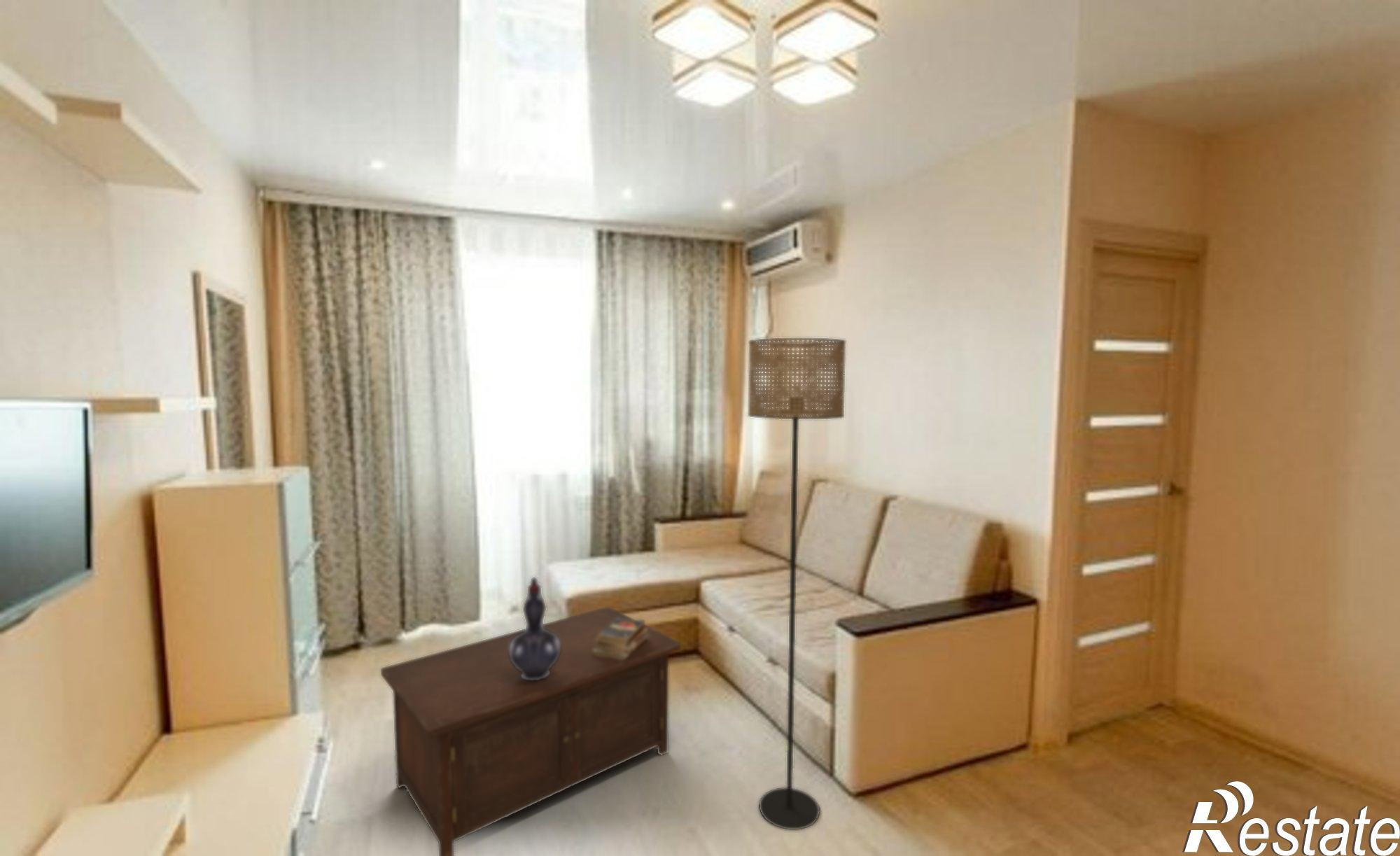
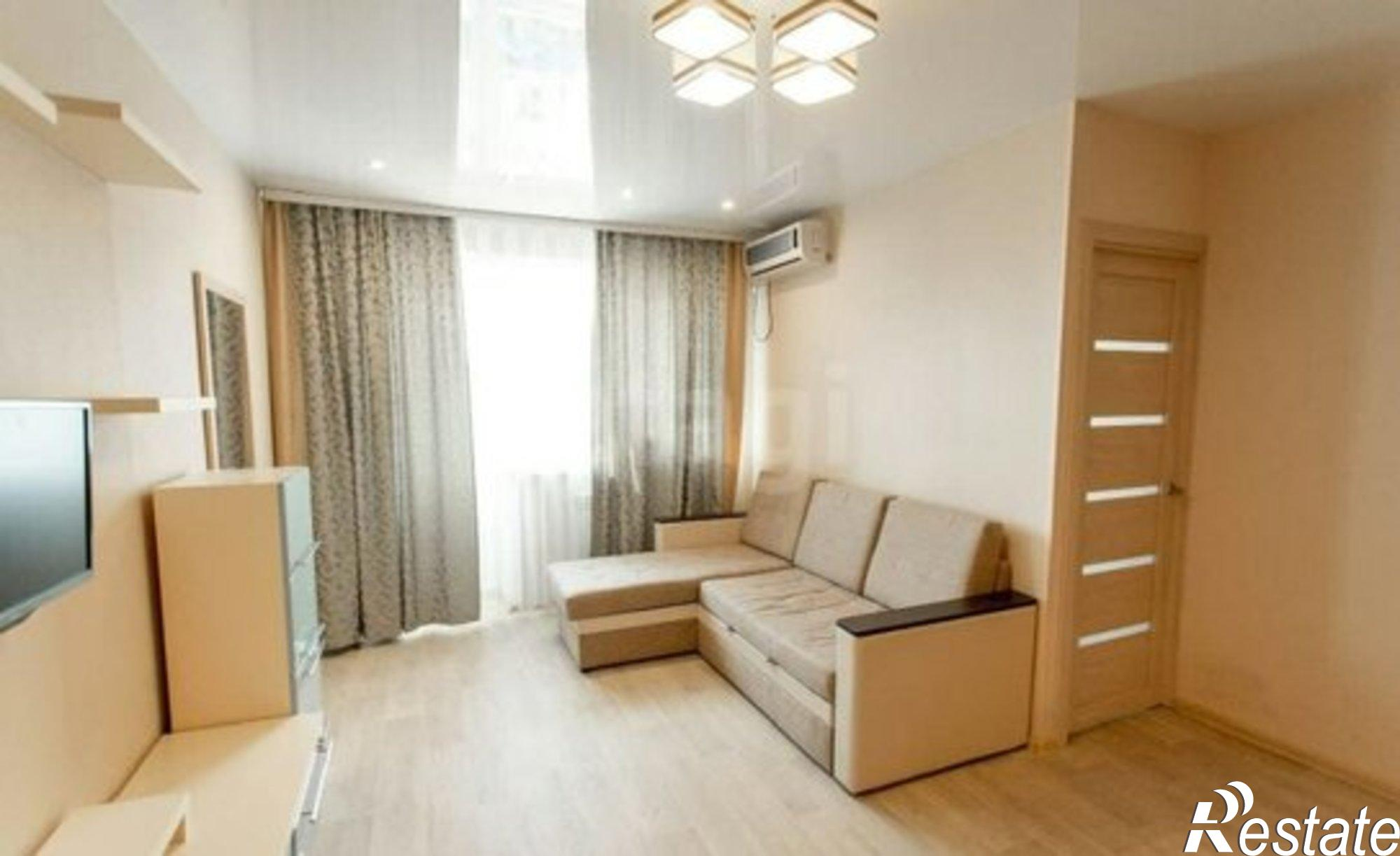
- cabinet (539, 713)
- books (620, 636)
- decorative vase (534, 625)
- floor lamp (792, 582)
